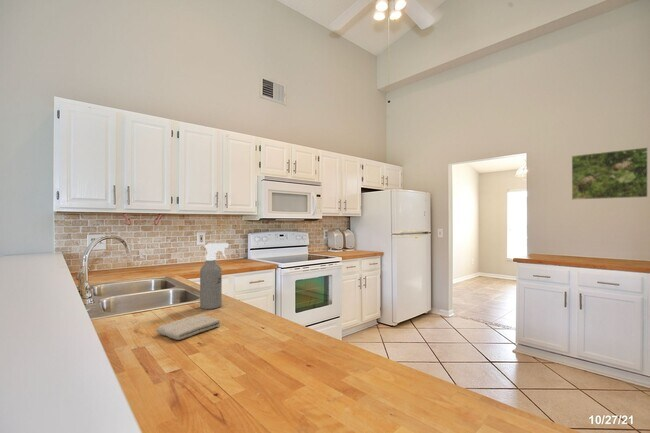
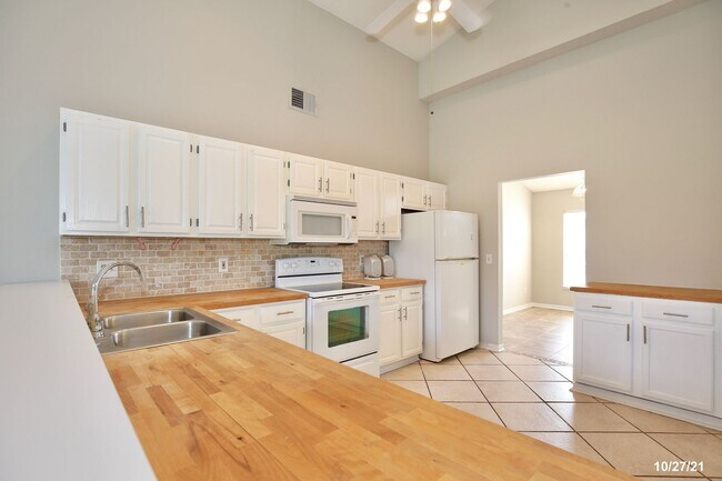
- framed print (607, 175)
- washcloth (190, 325)
- spray bottle (214, 274)
